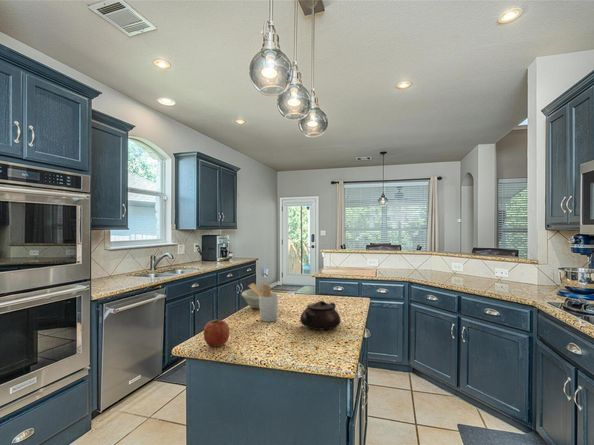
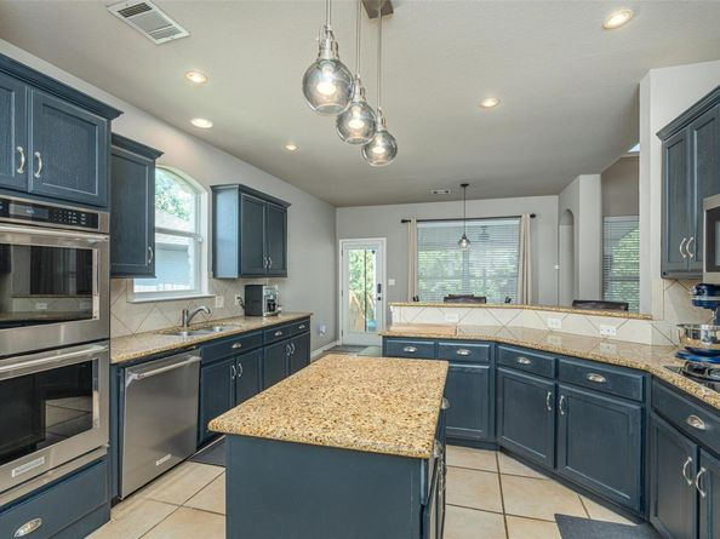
- utensil holder (263, 300)
- fruit (216, 331)
- bowl (257, 299)
- teapot (321, 313)
